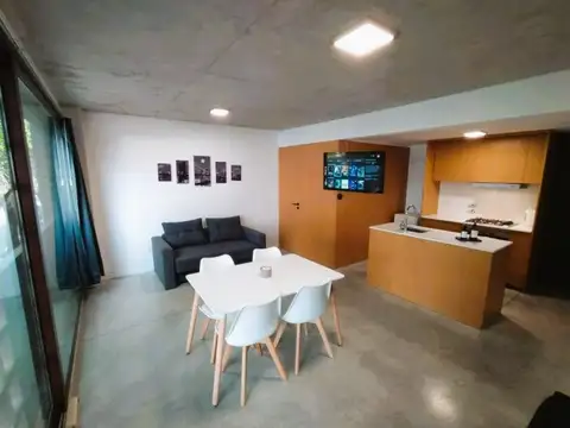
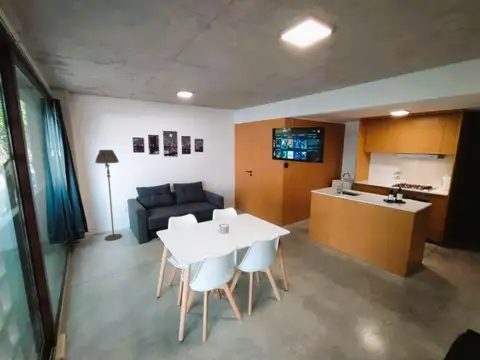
+ floor lamp (110, 194)
